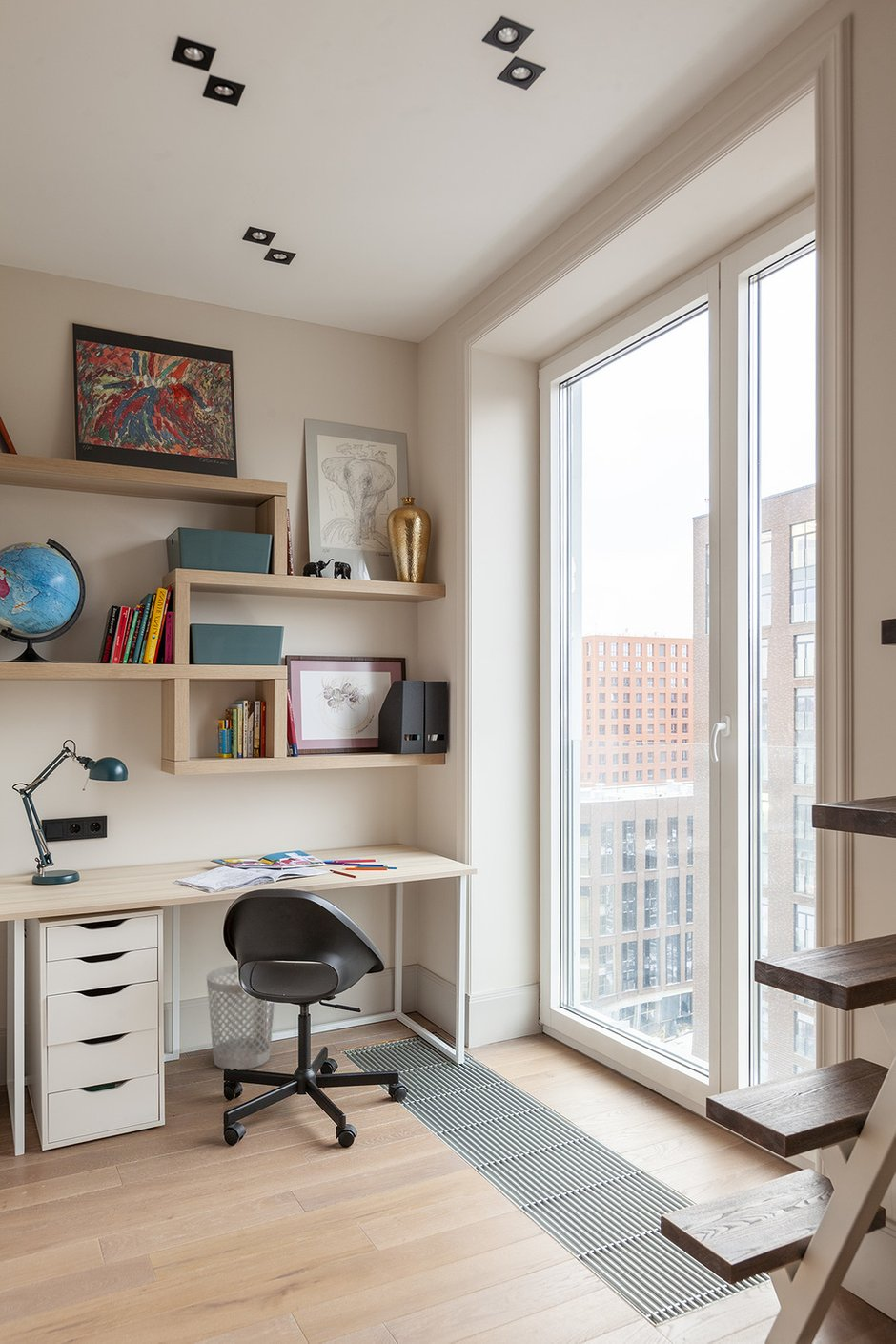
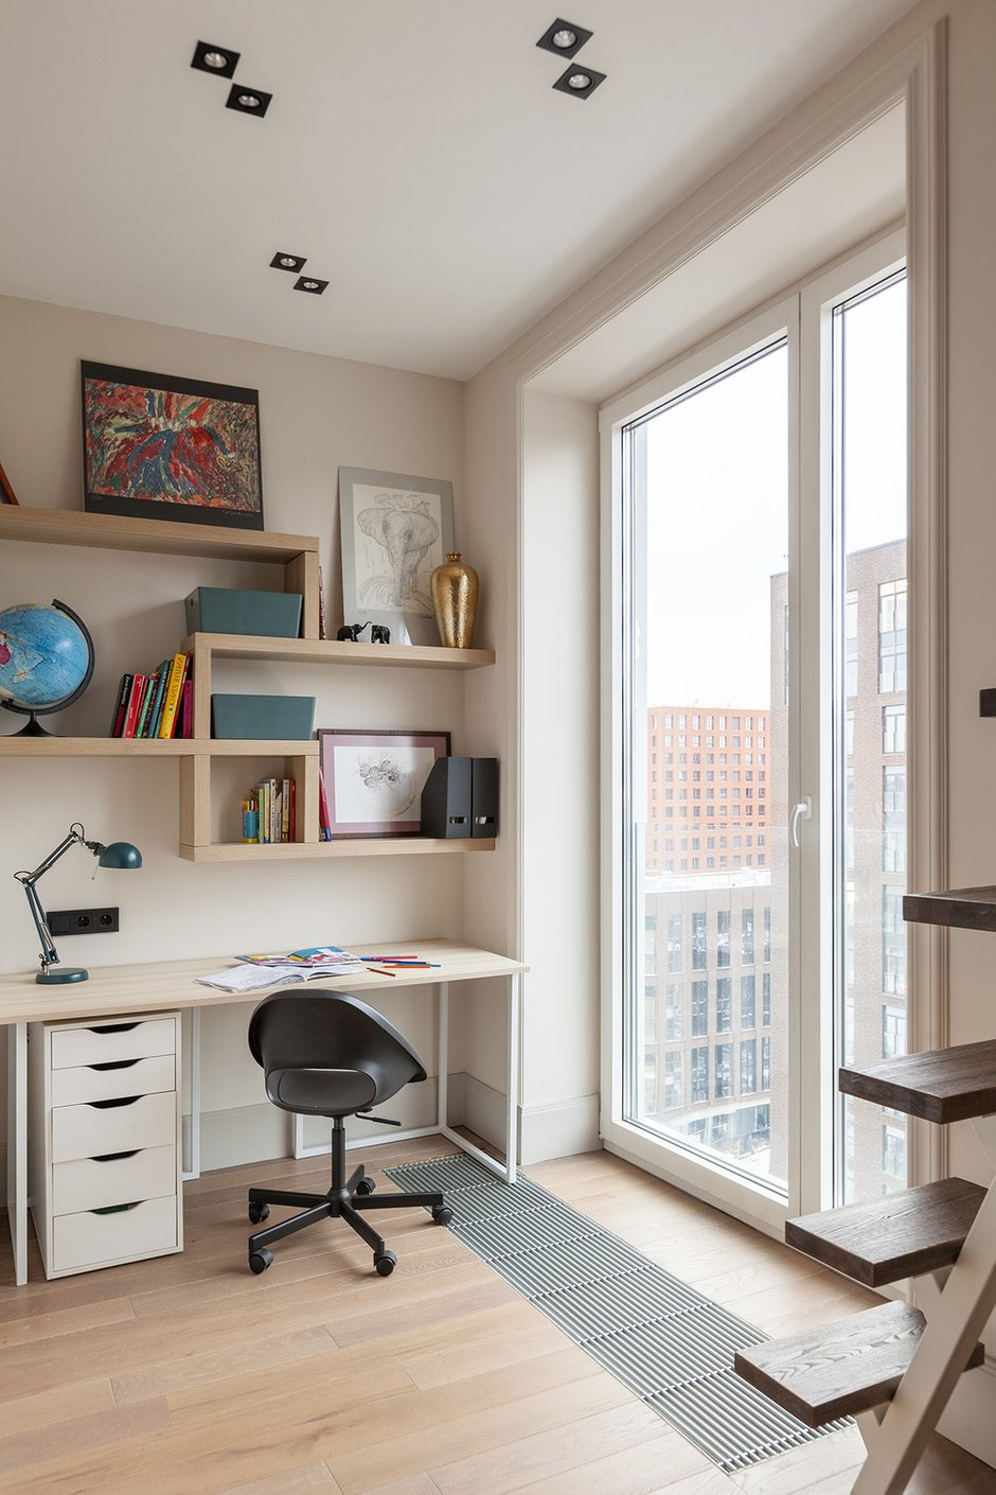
- wastebasket (241, 1016)
